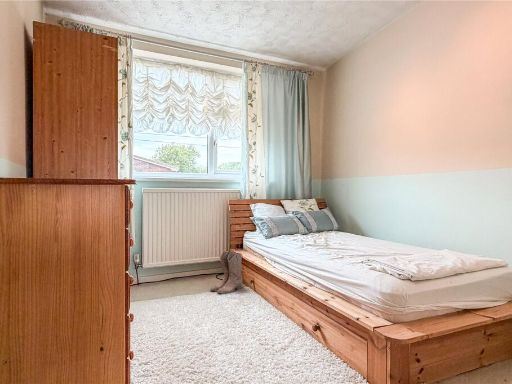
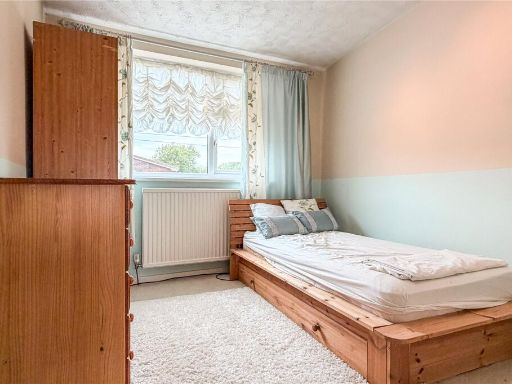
- boots (226, 270)
